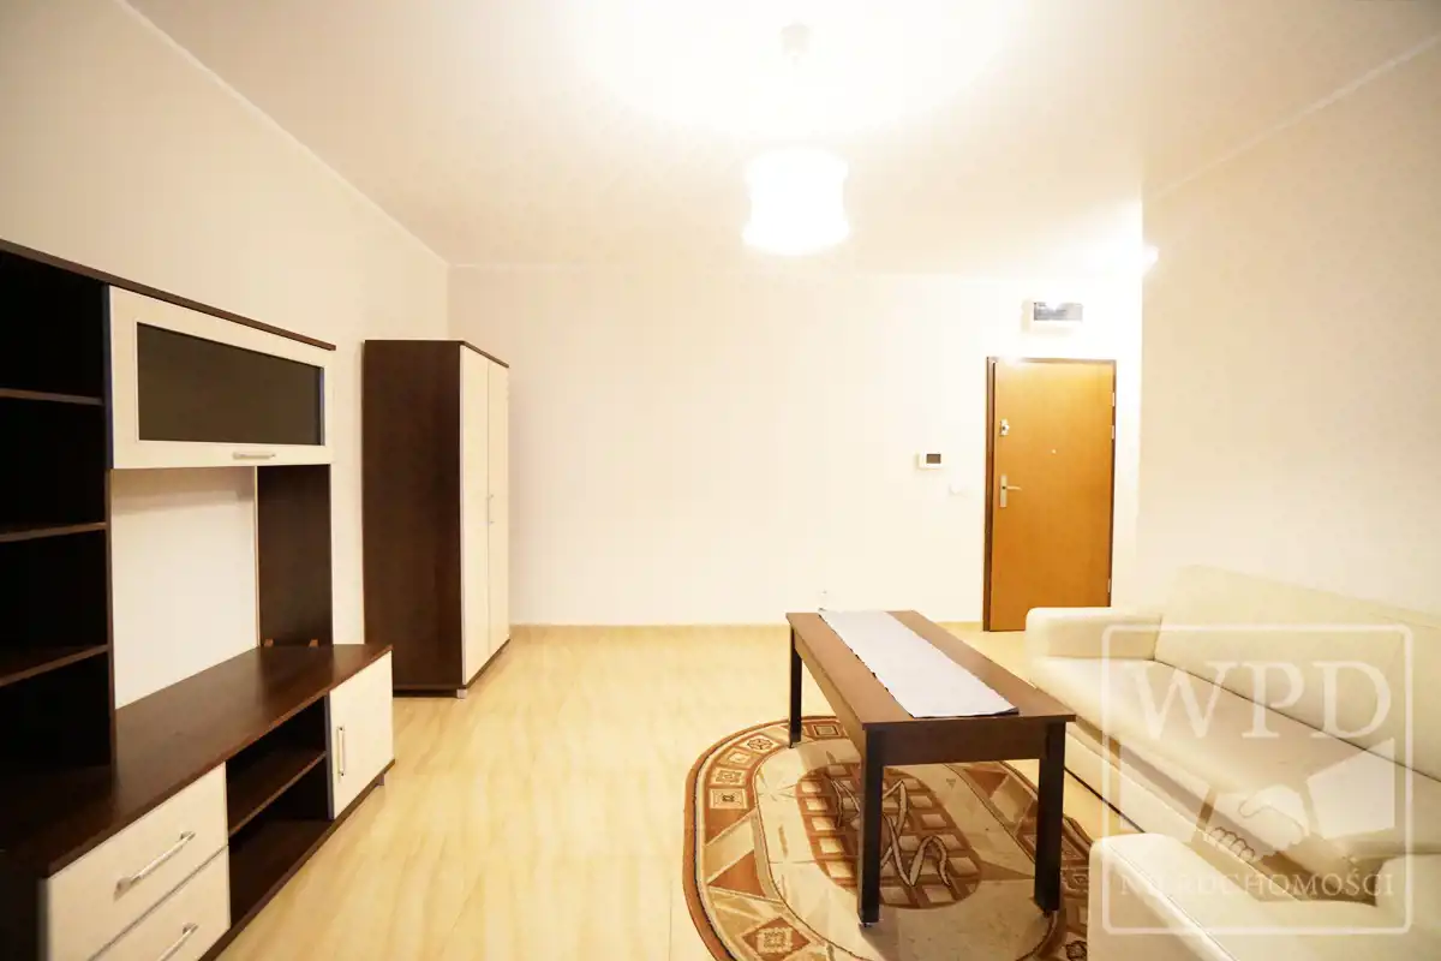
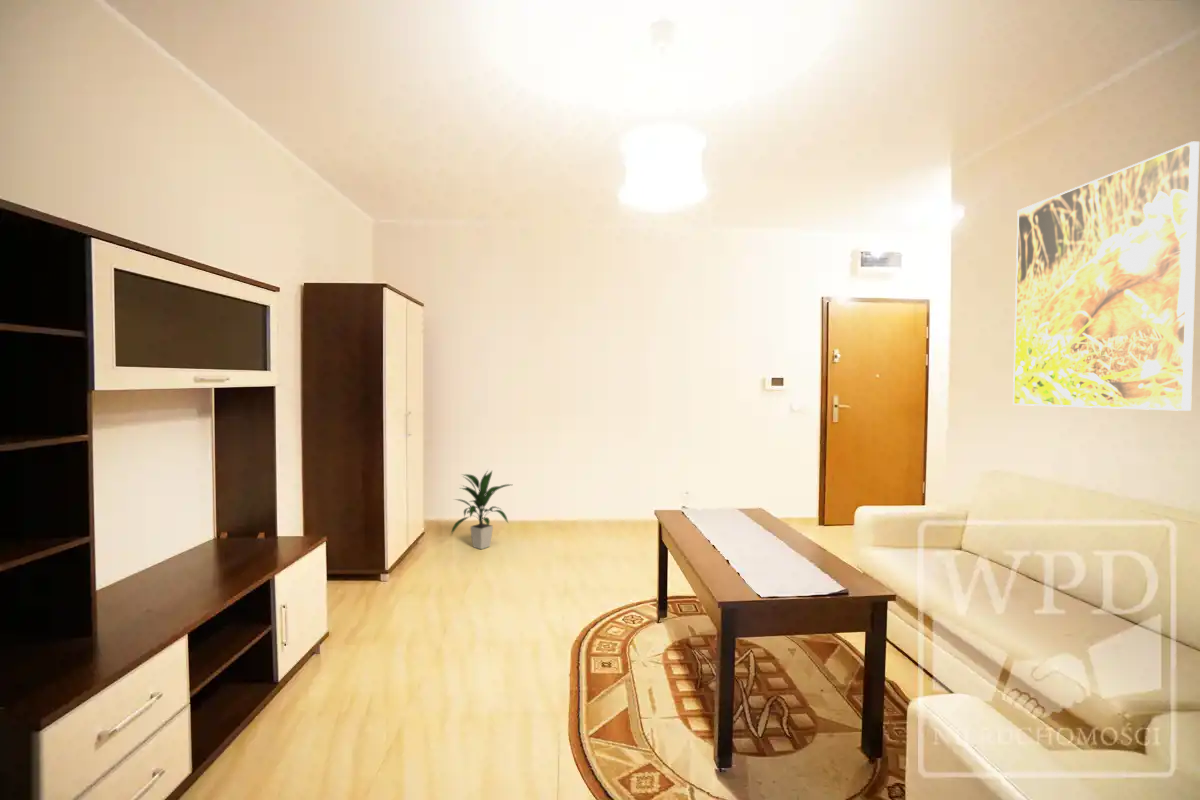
+ indoor plant (478, 507)
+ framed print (1090, 294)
